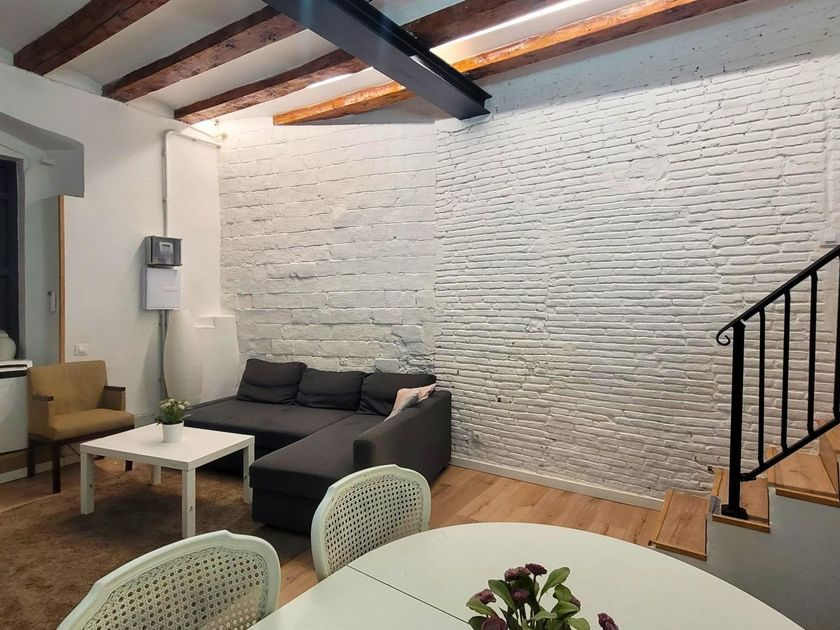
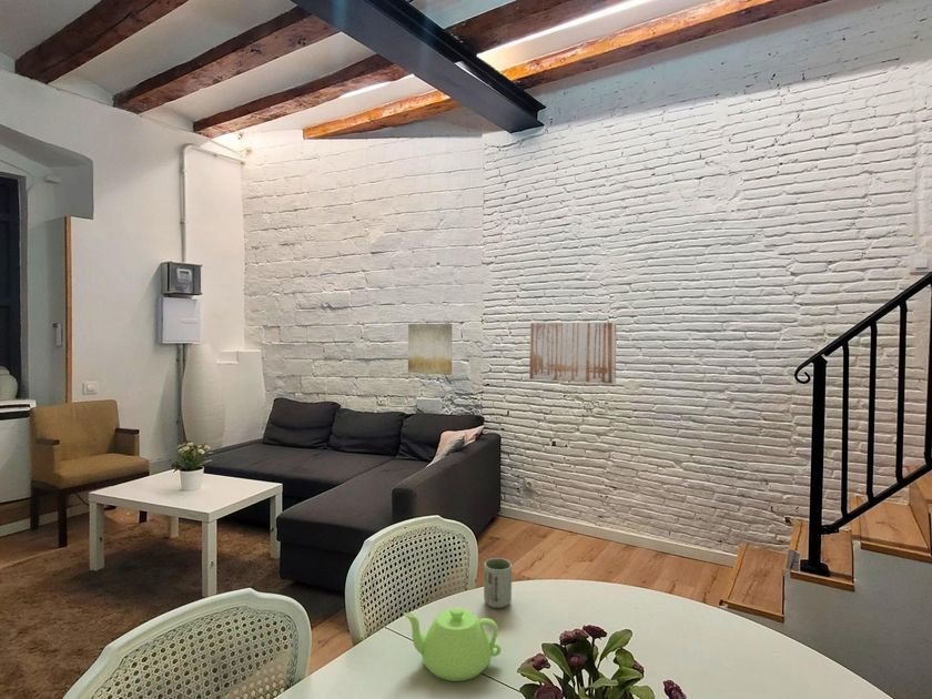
+ wall art (570, 352)
+ cup (497, 582)
+ teapot (452, 636)
+ wall art (429, 348)
